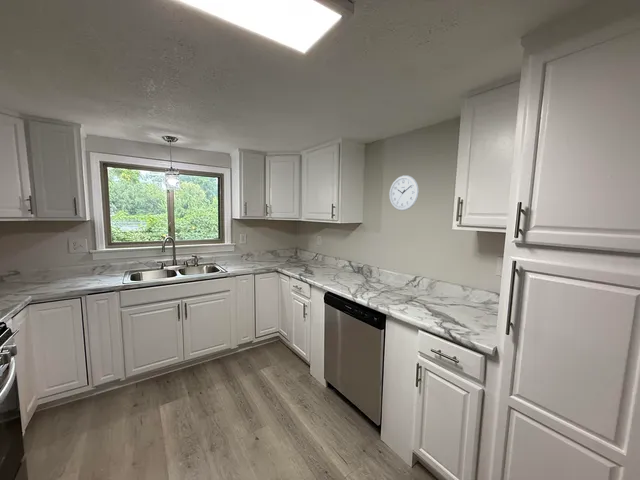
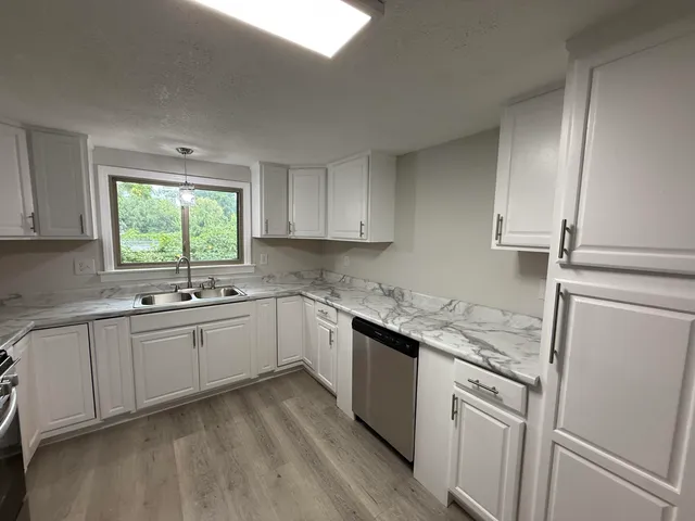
- wall clock (402, 193)
